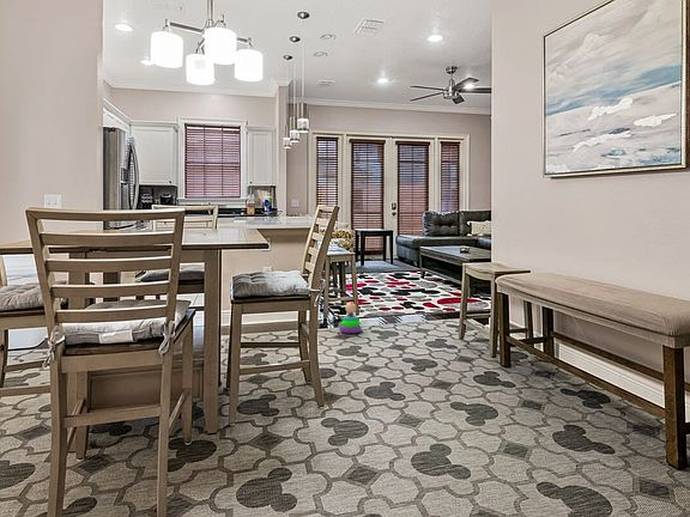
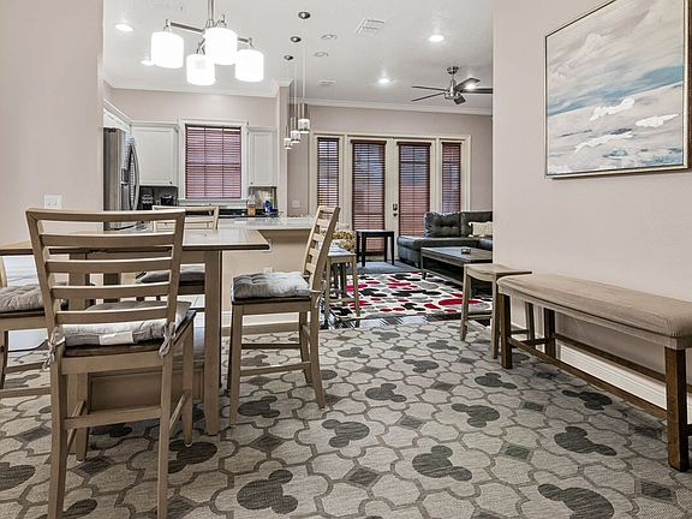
- stacking toy (350, 316)
